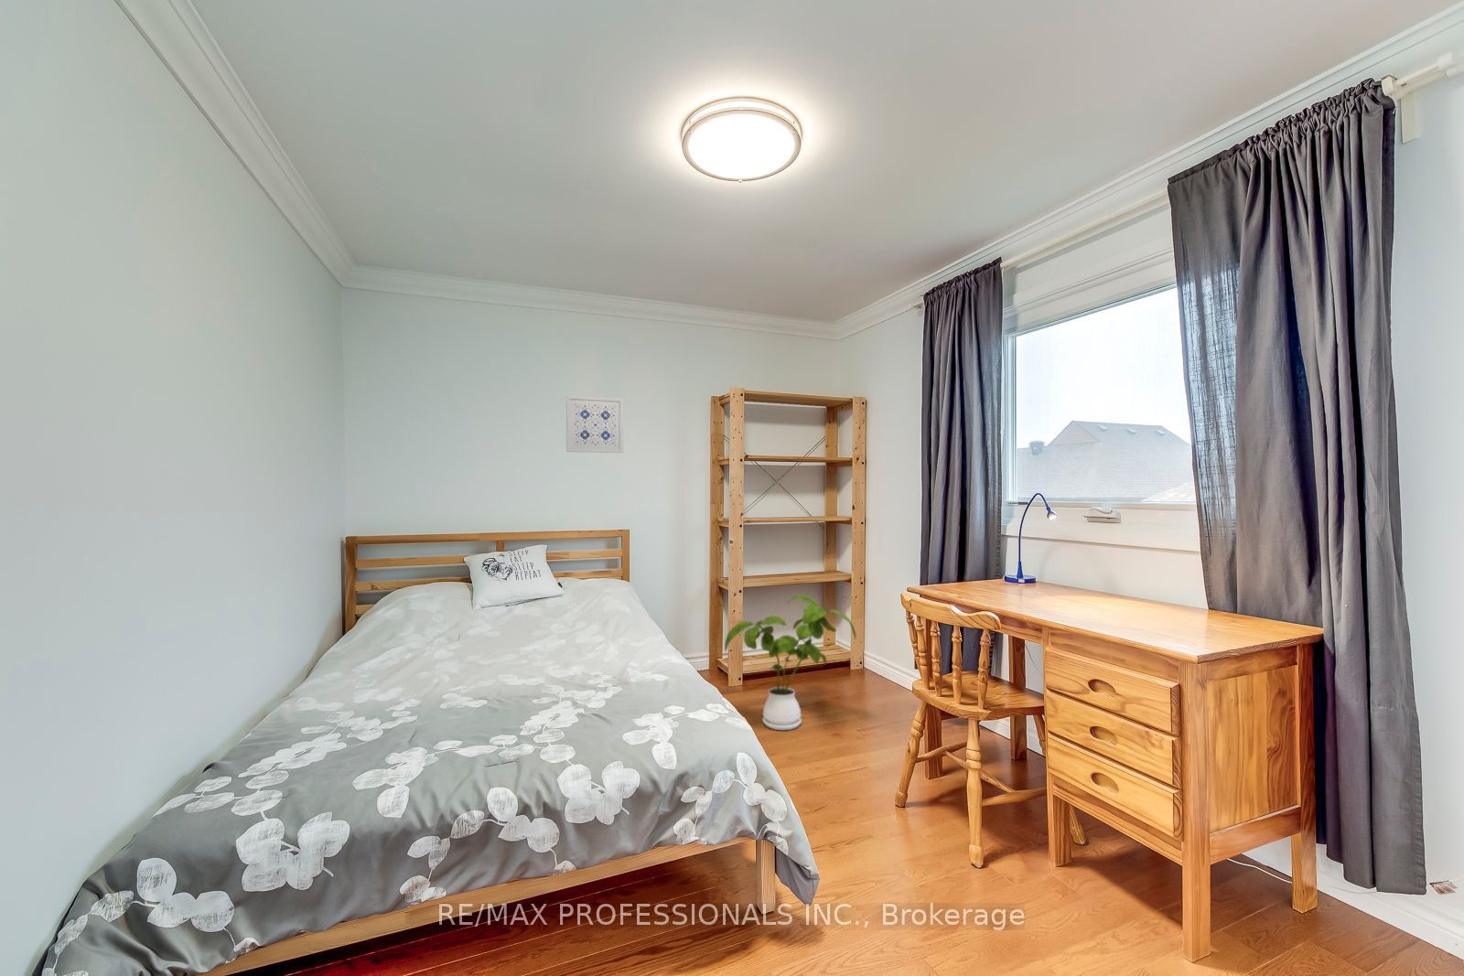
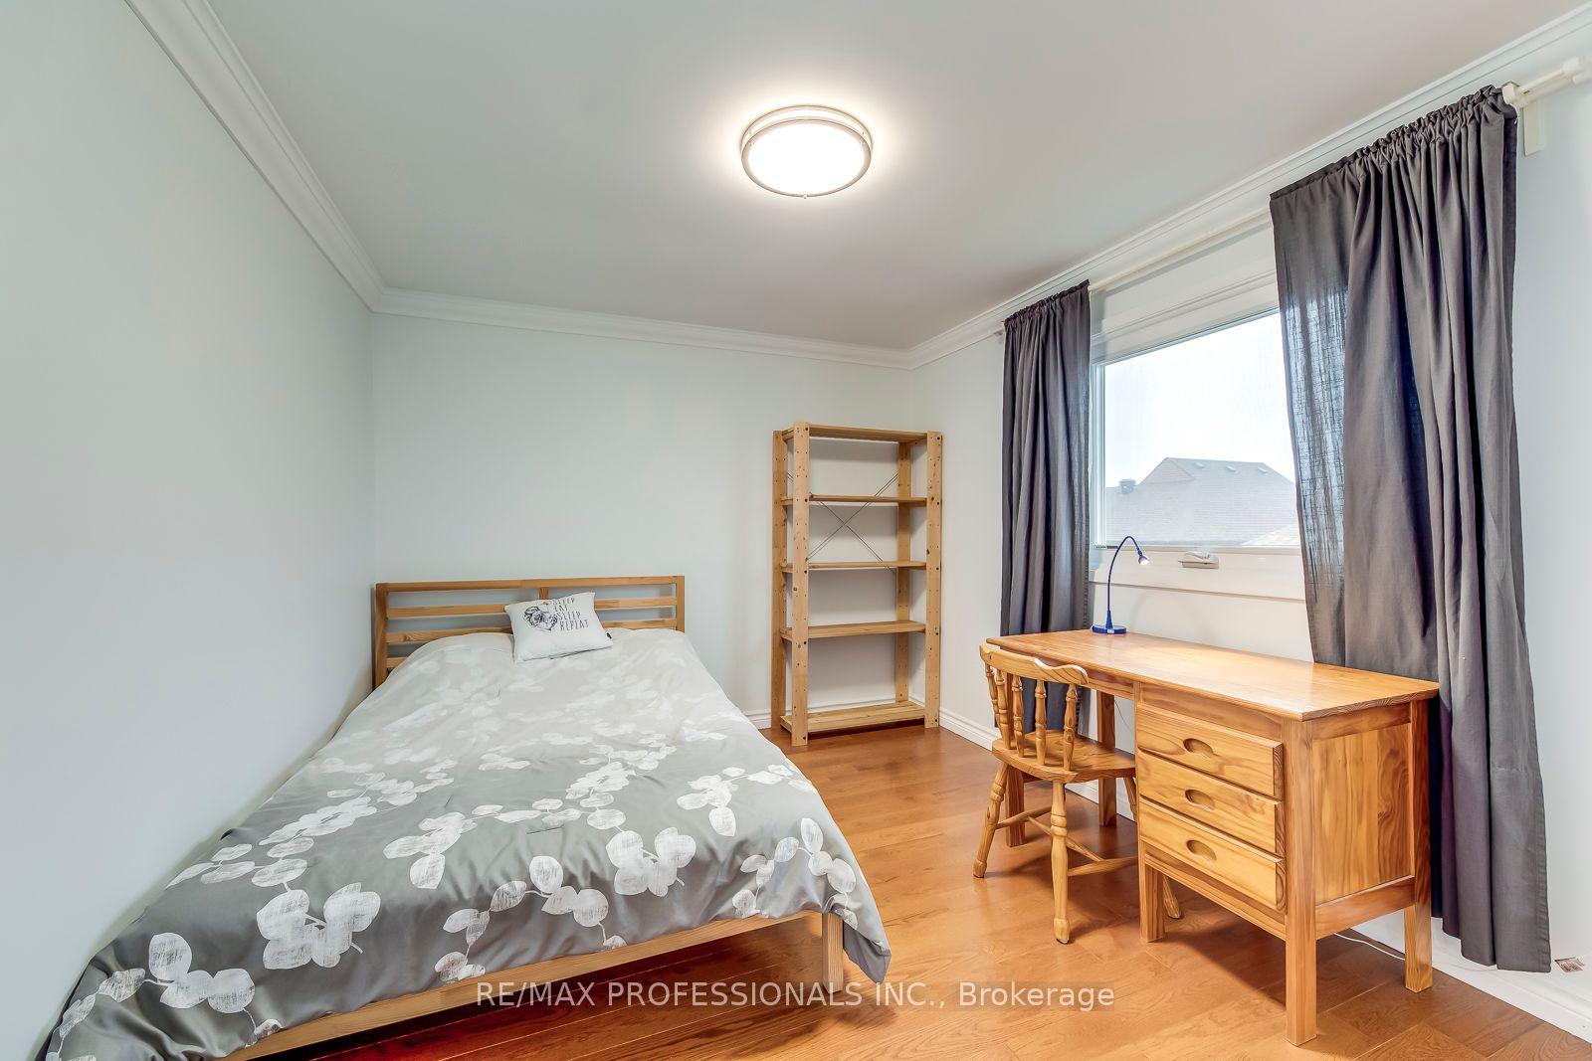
- wall art (595, 425)
- house plant (801, 660)
